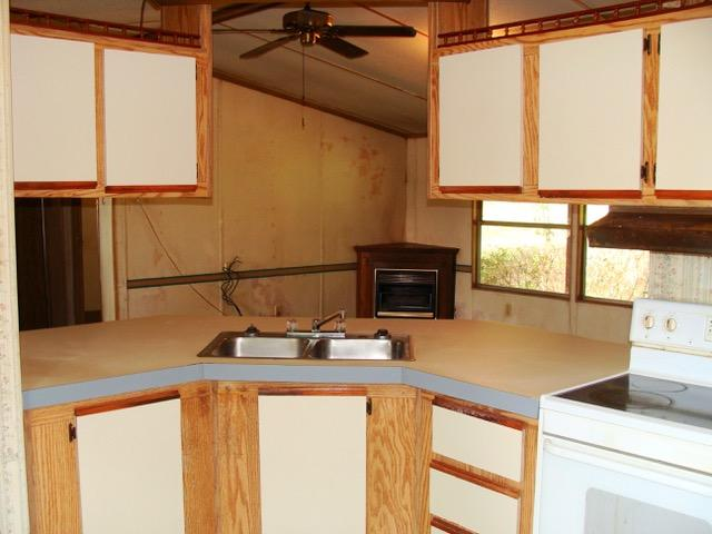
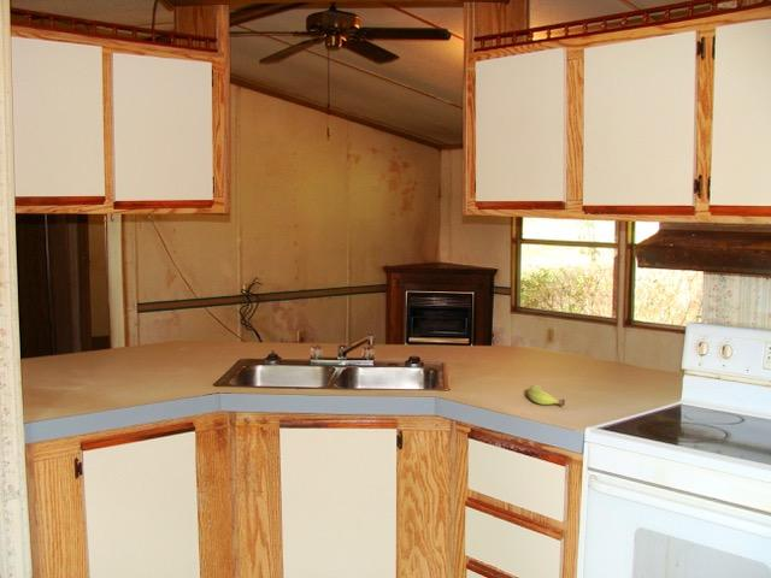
+ fruit (545, 394)
